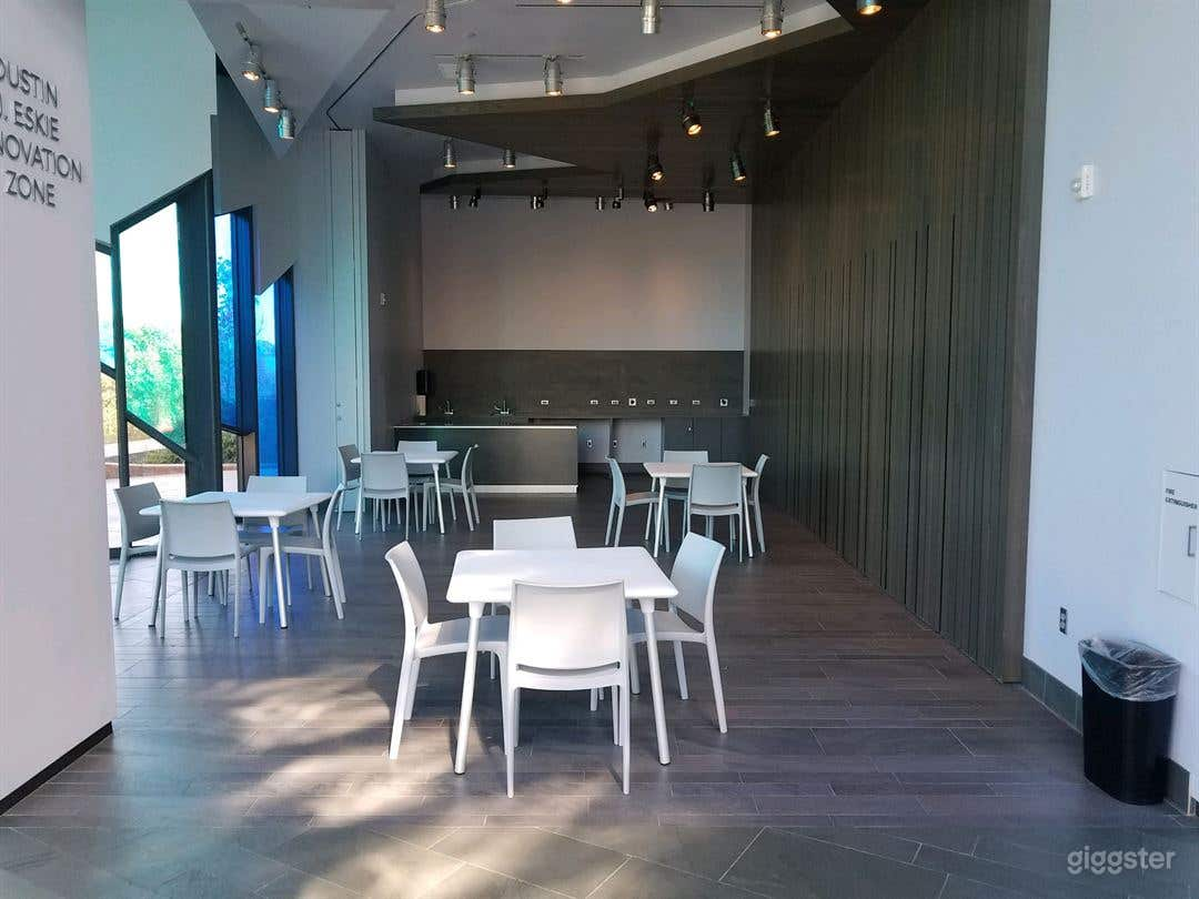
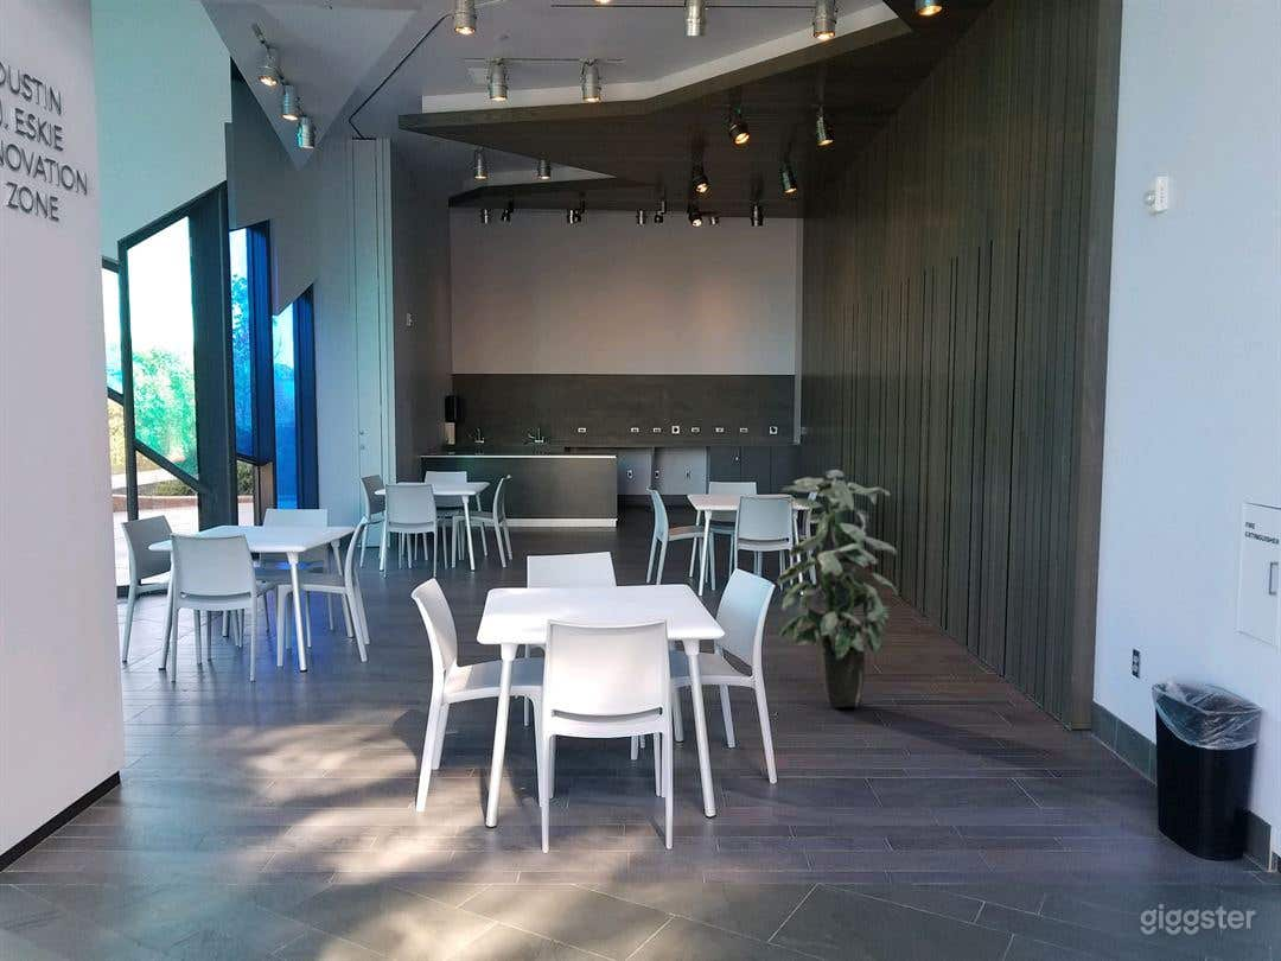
+ indoor plant (834, 586)
